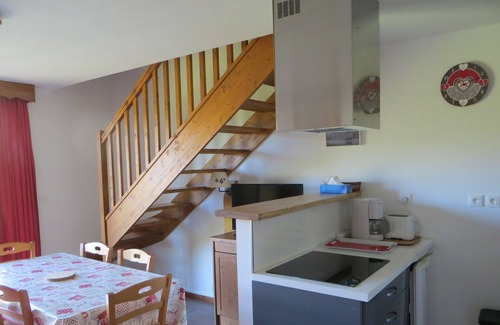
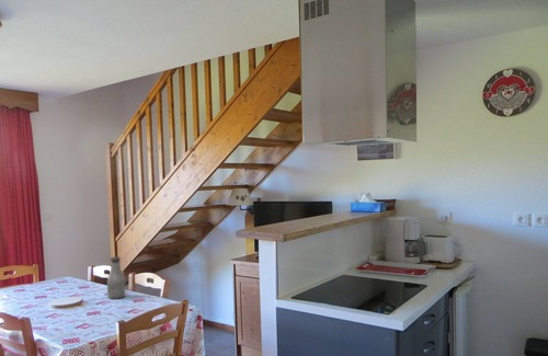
+ bottle (115, 277)
